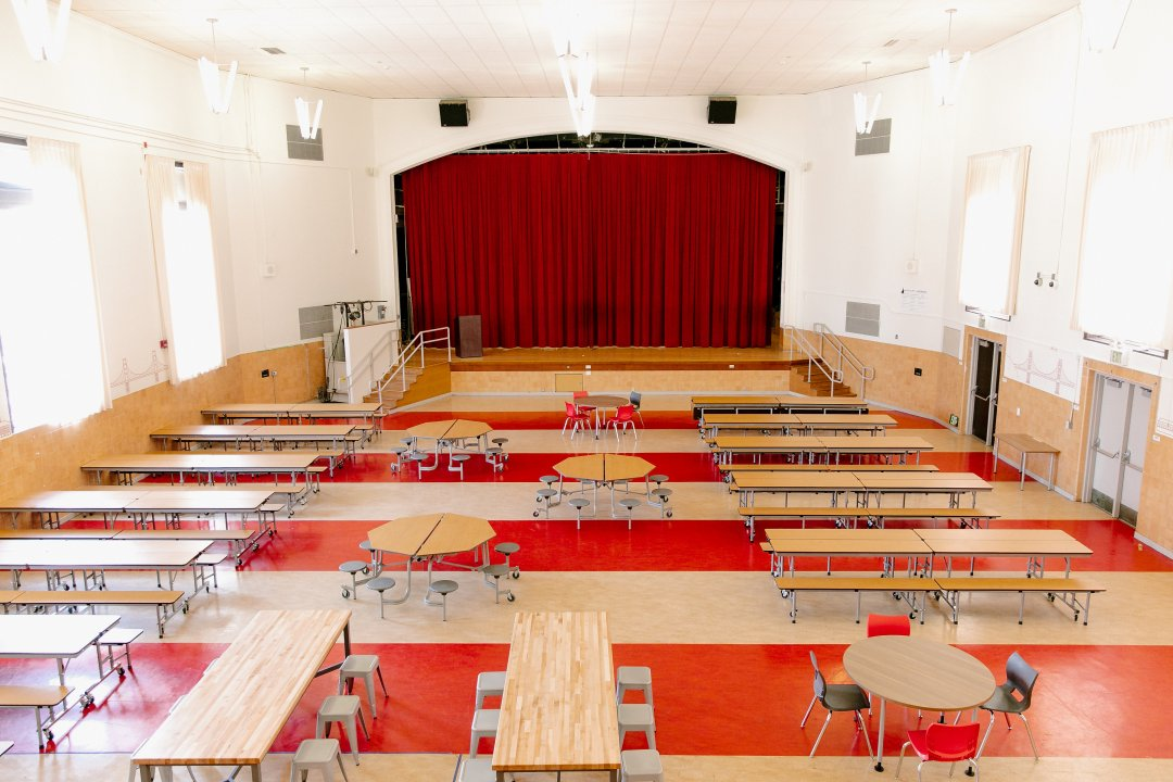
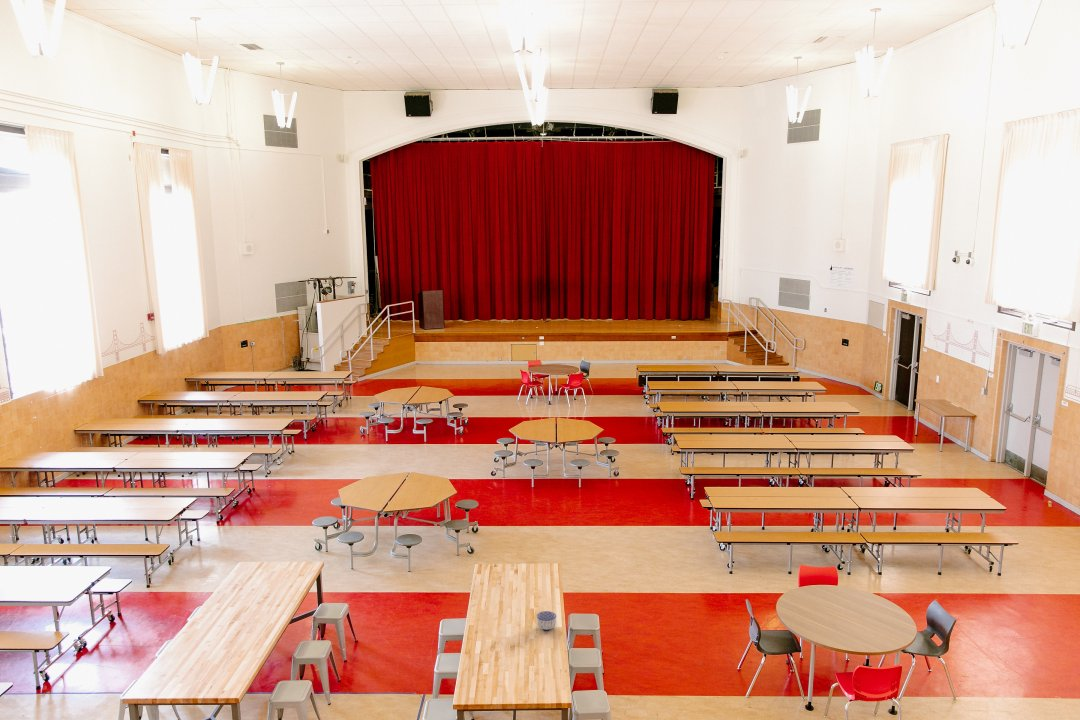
+ bowl (546, 622)
